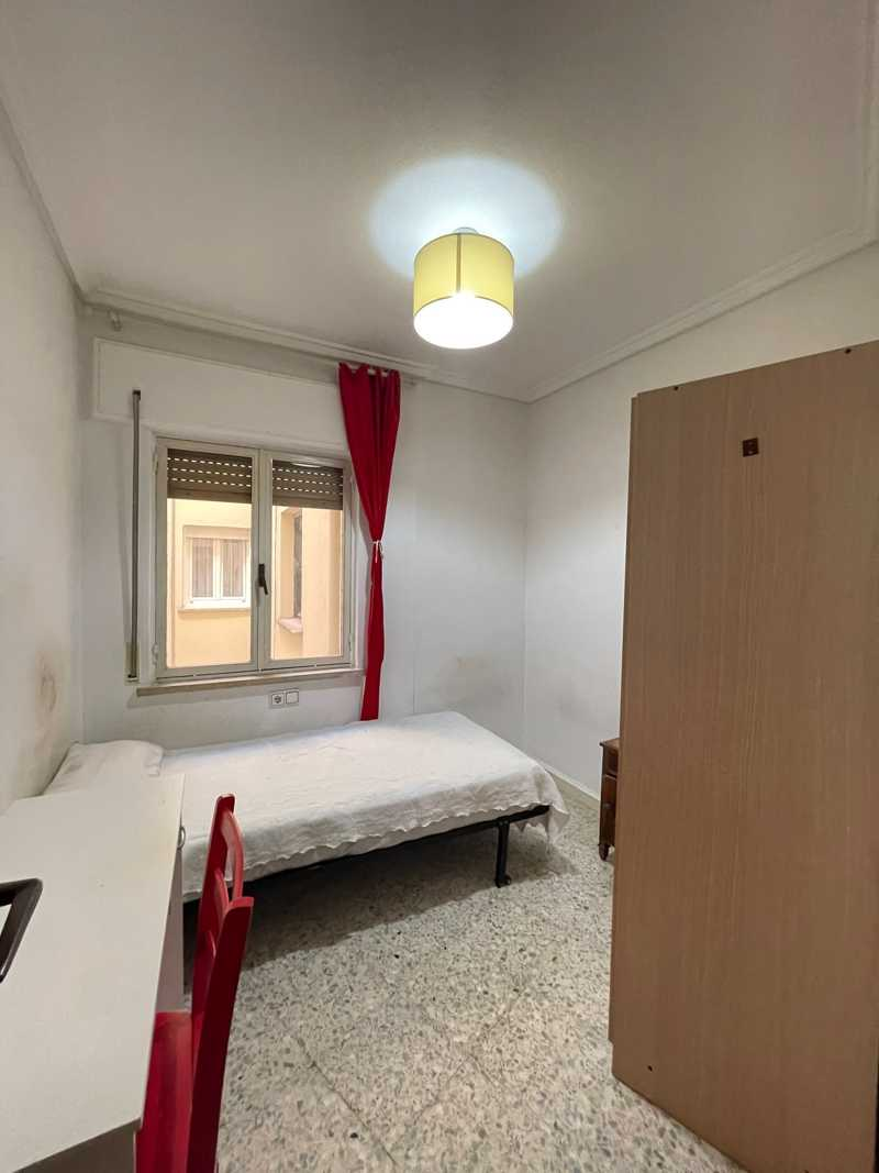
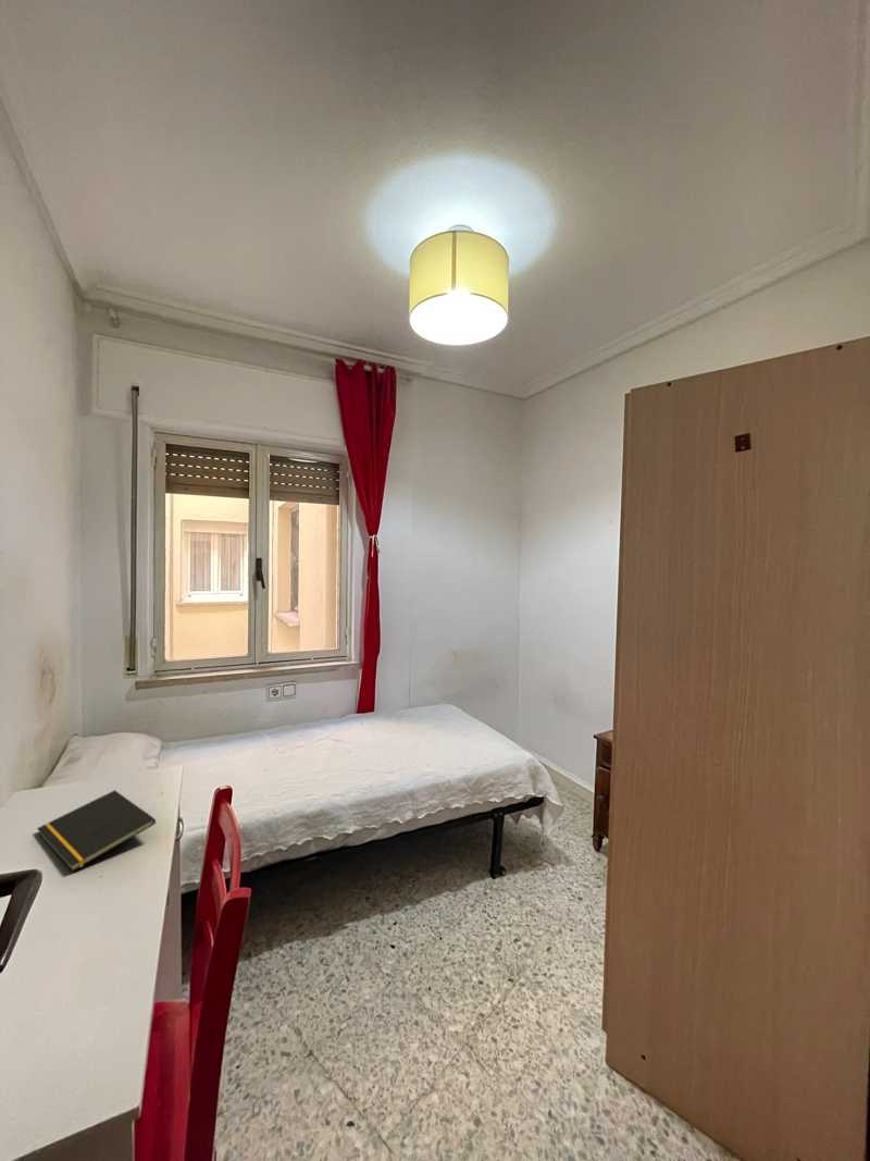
+ notepad (96, 826)
